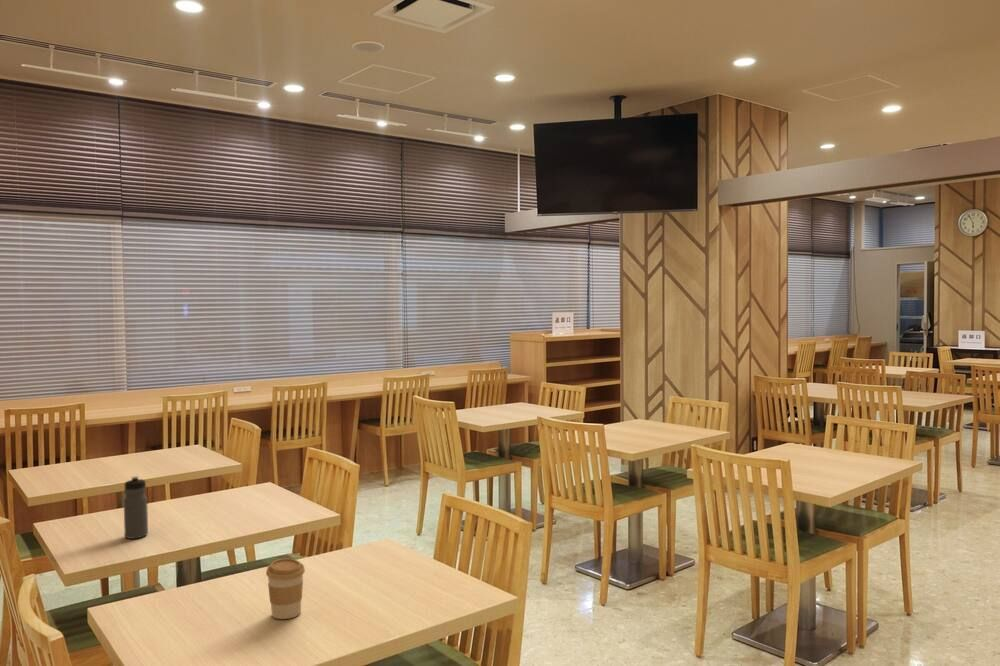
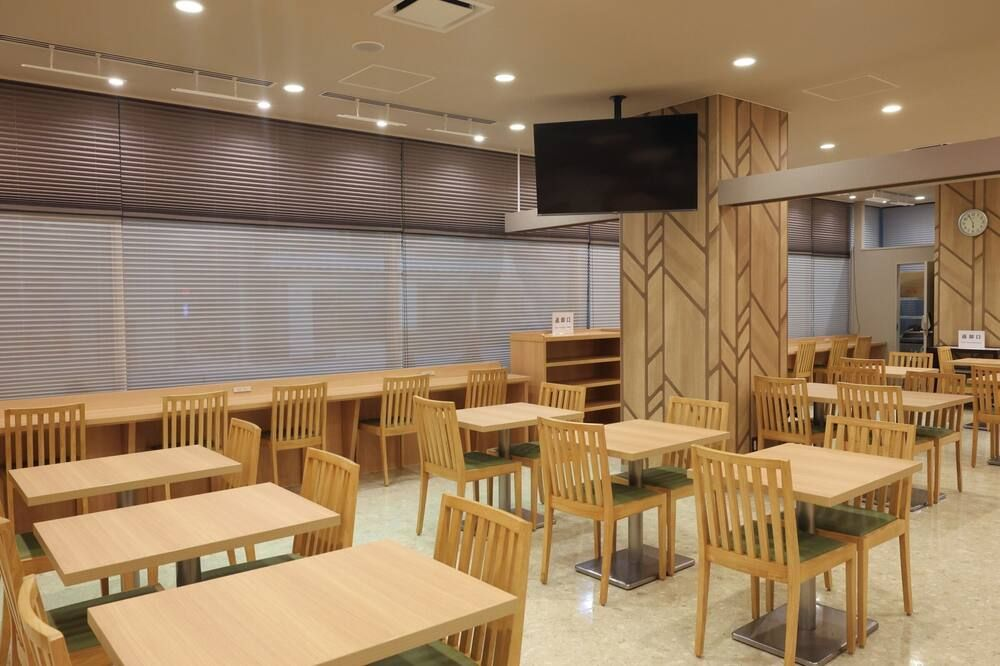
- coffee cup (285, 587)
- water bottle (135, 506)
